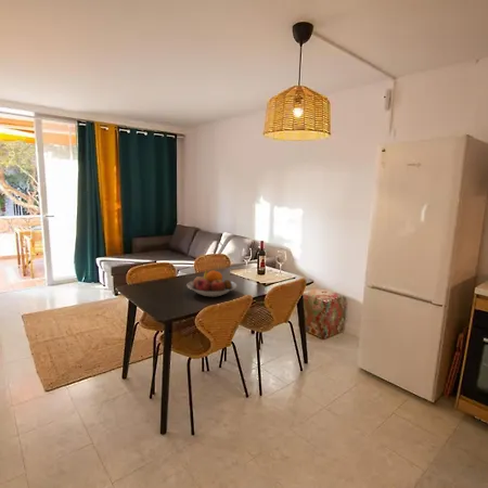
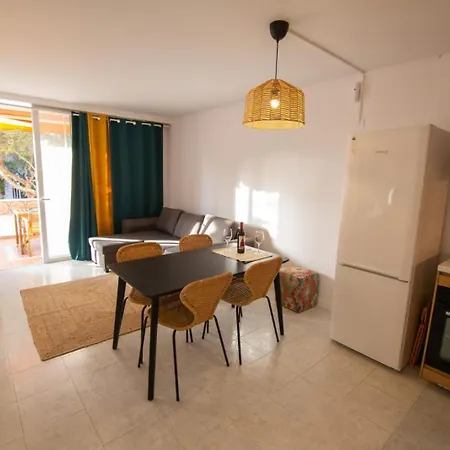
- fruit bowl (211, 282)
